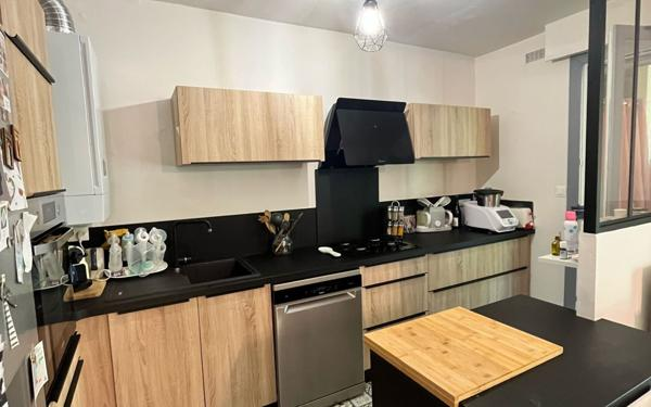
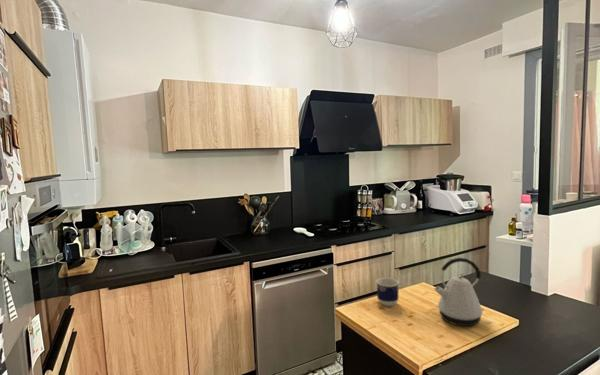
+ cup (389, 293)
+ kettle (458, 288)
